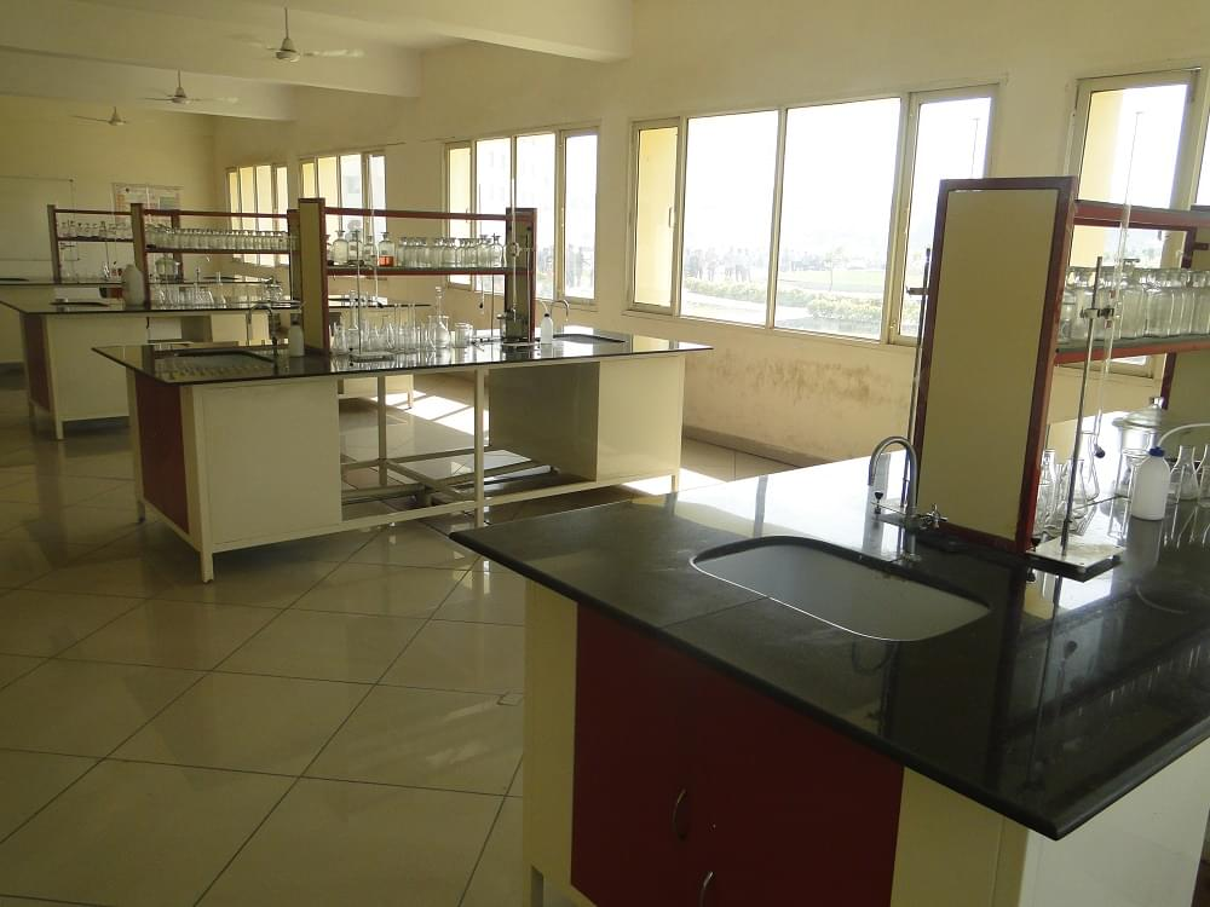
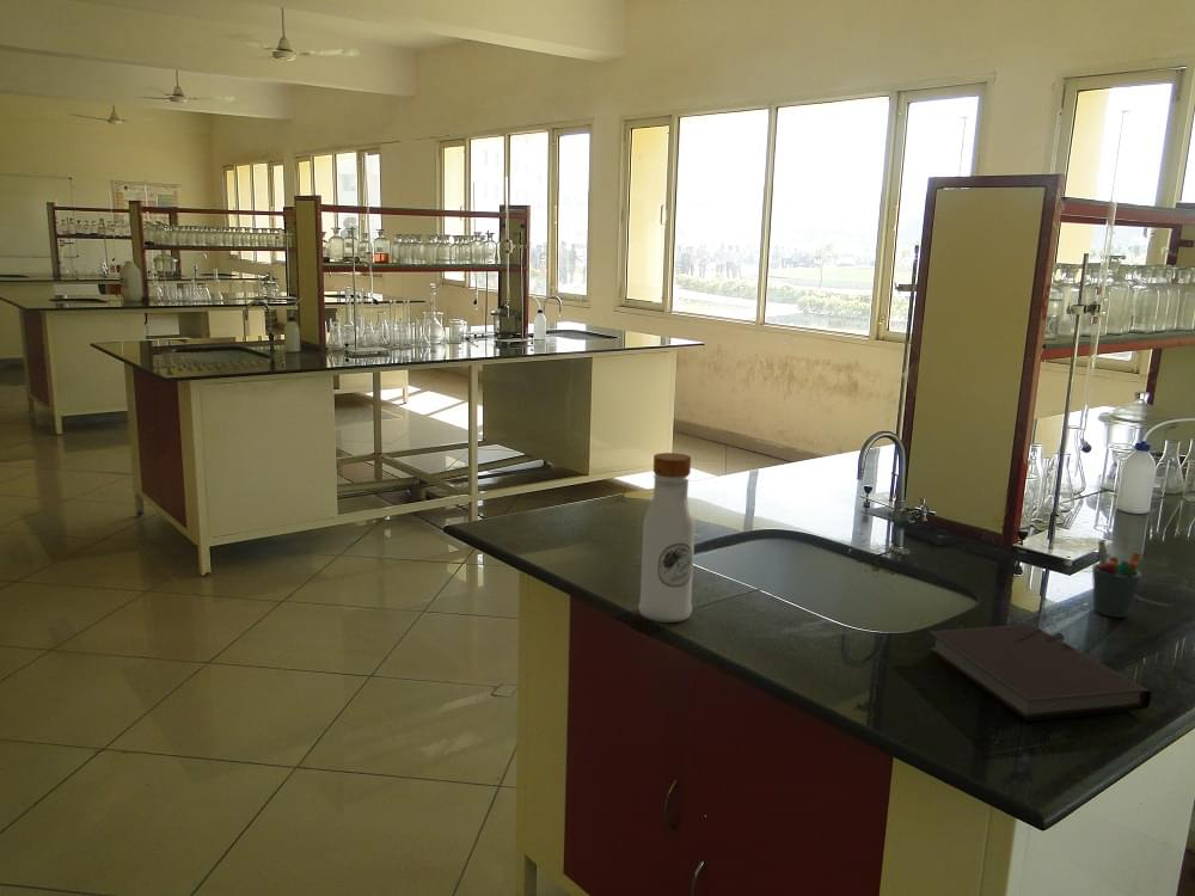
+ beverage bottle (668, 535)
+ pen holder (1115, 579)
+ notebook (1030, 667)
